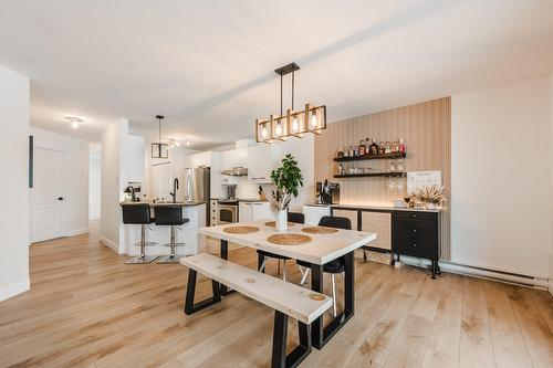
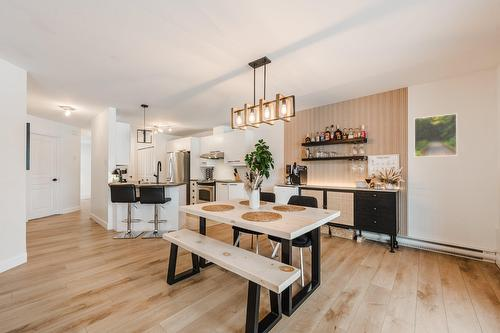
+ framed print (434, 136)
